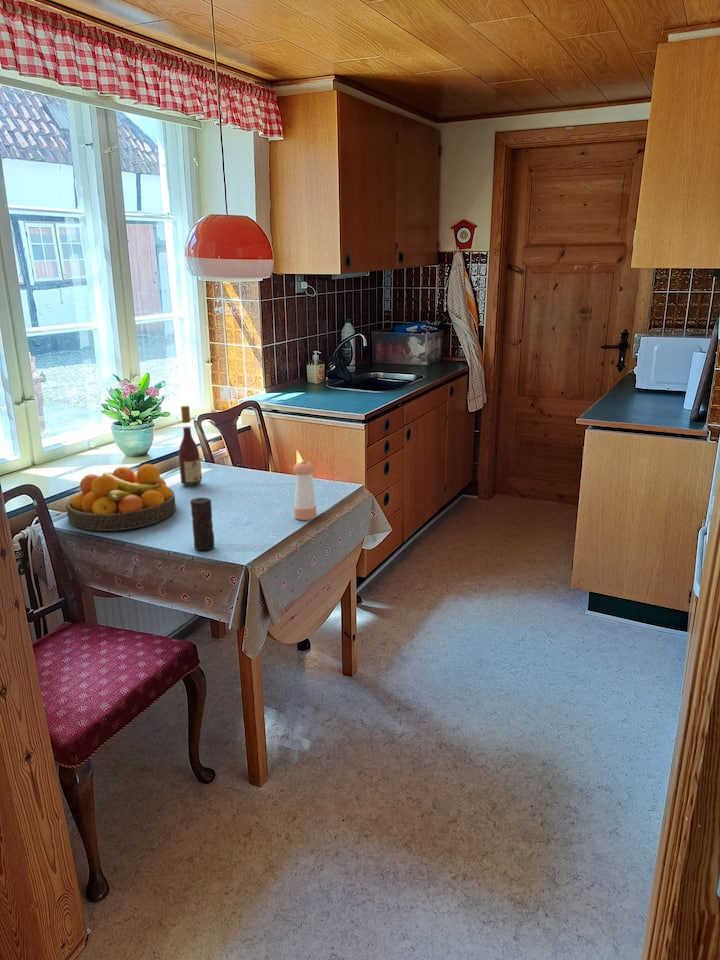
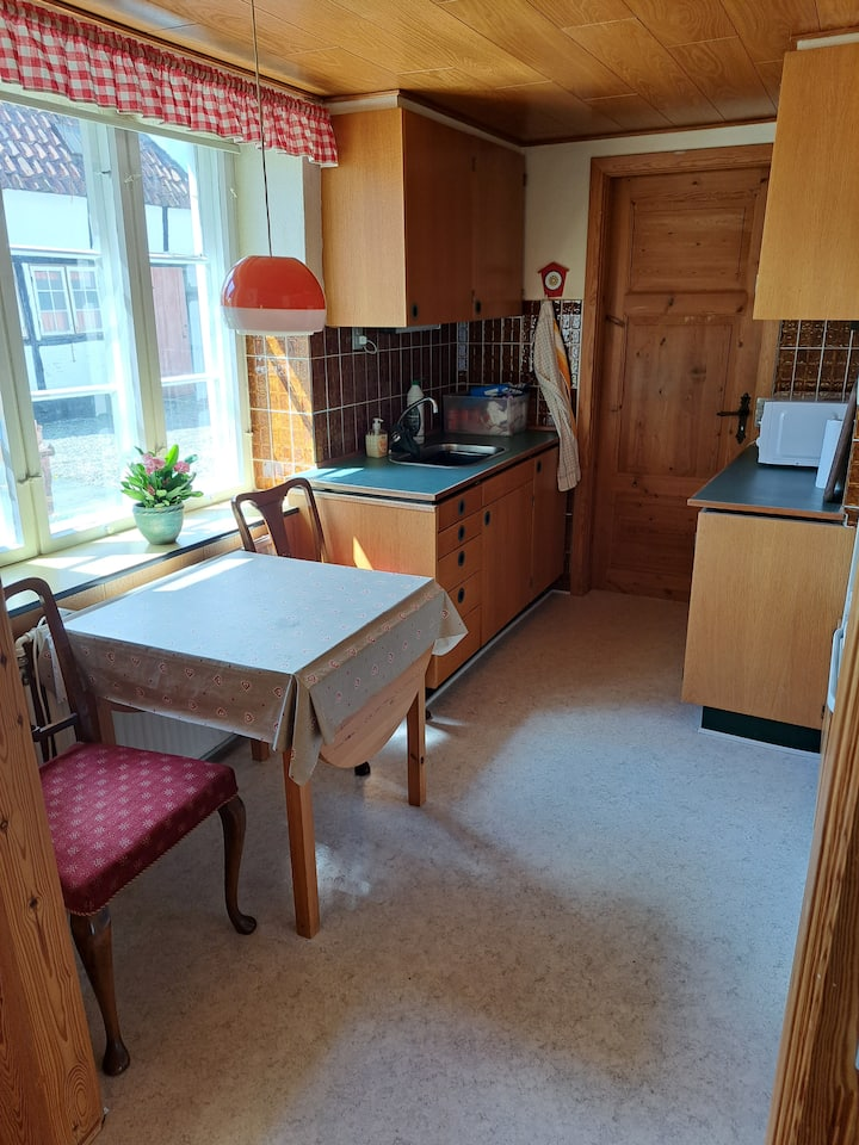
- candle (202, 523)
- wine bottle (188, 445)
- fruit bowl (120, 491)
- pepper shaker (304, 488)
